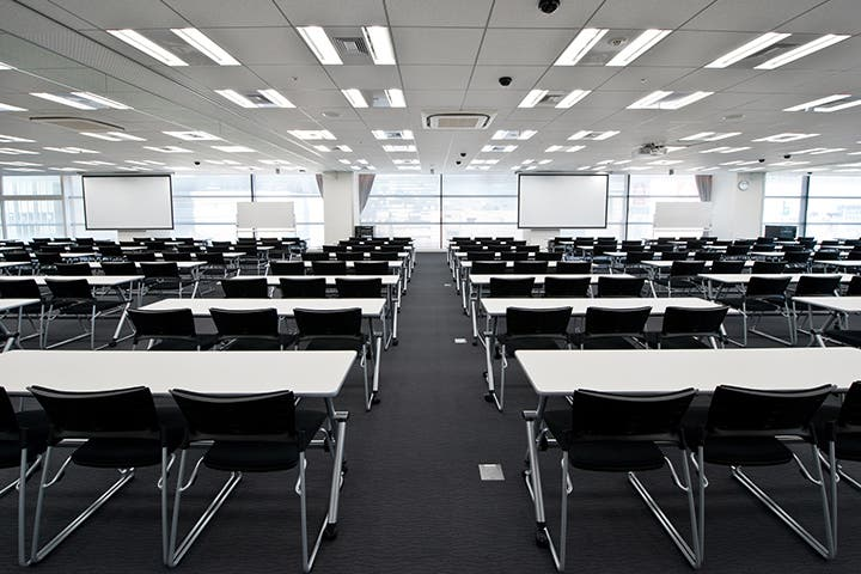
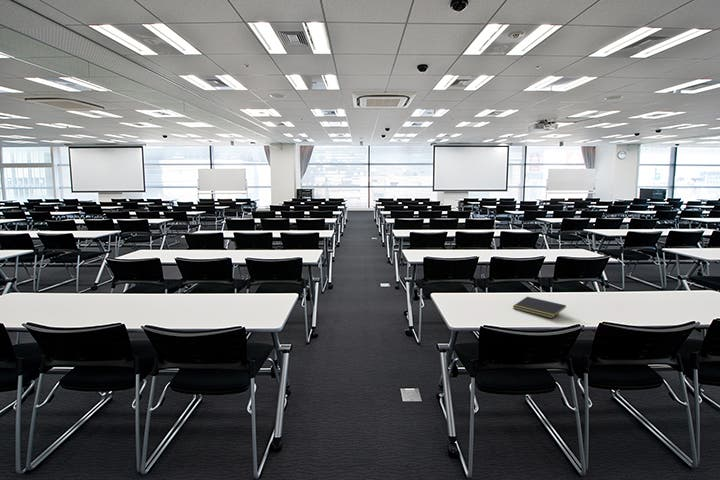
+ notepad (538, 306)
